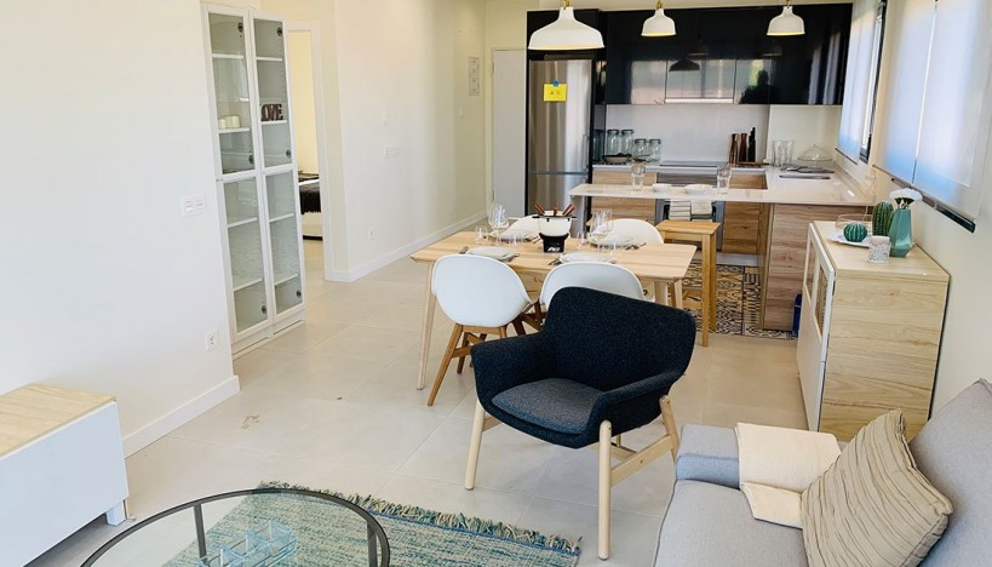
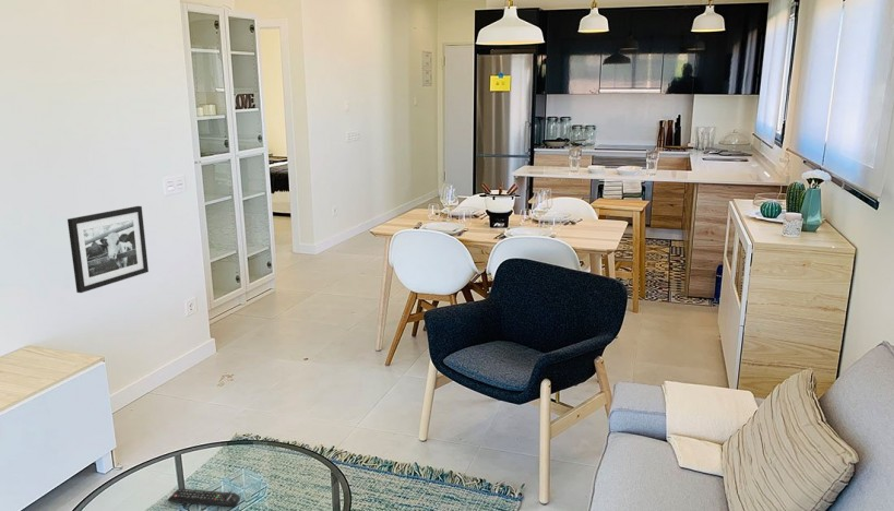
+ remote control (203, 498)
+ picture frame (110, 247)
